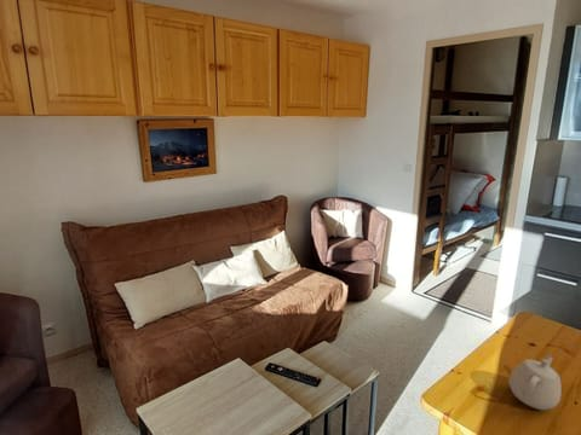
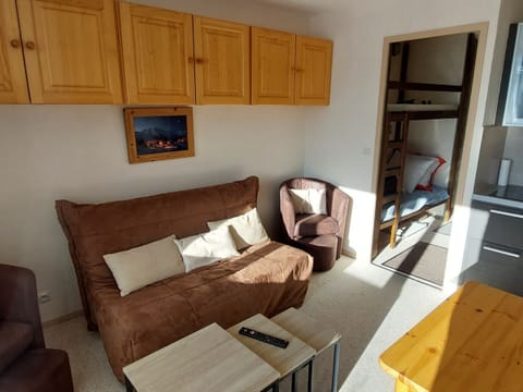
- teapot (536, 377)
